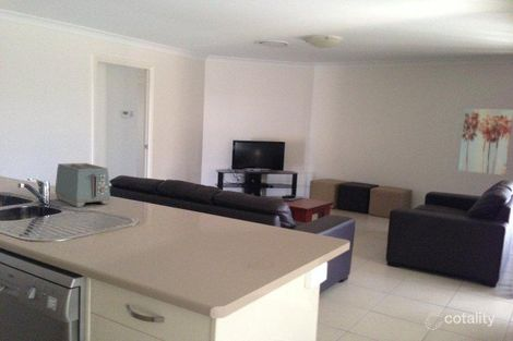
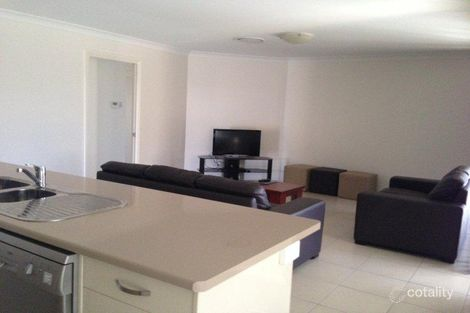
- toaster (83, 184)
- wall art (485, 141)
